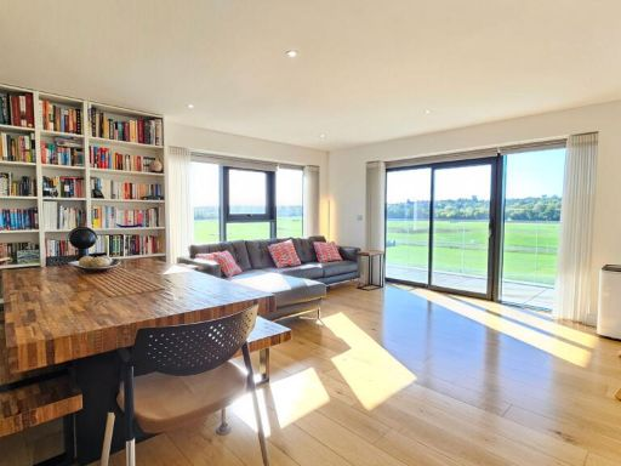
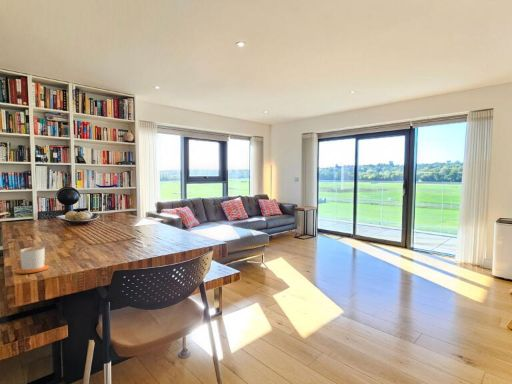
+ mug (33, 259)
